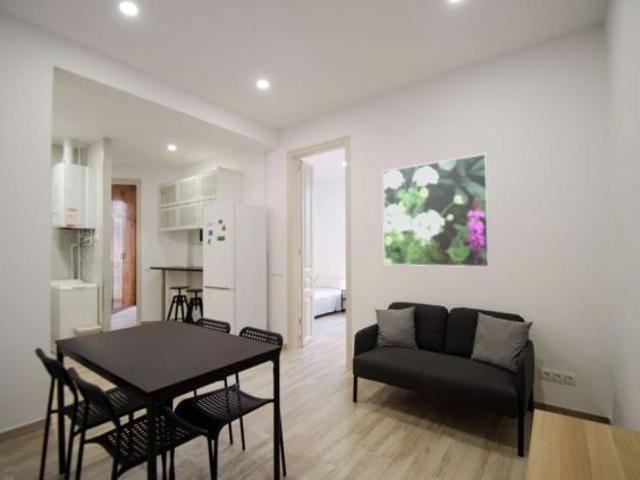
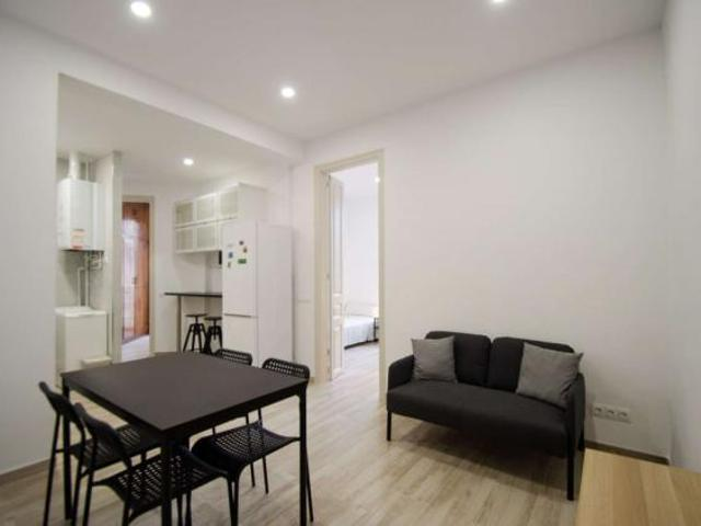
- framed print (430, 214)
